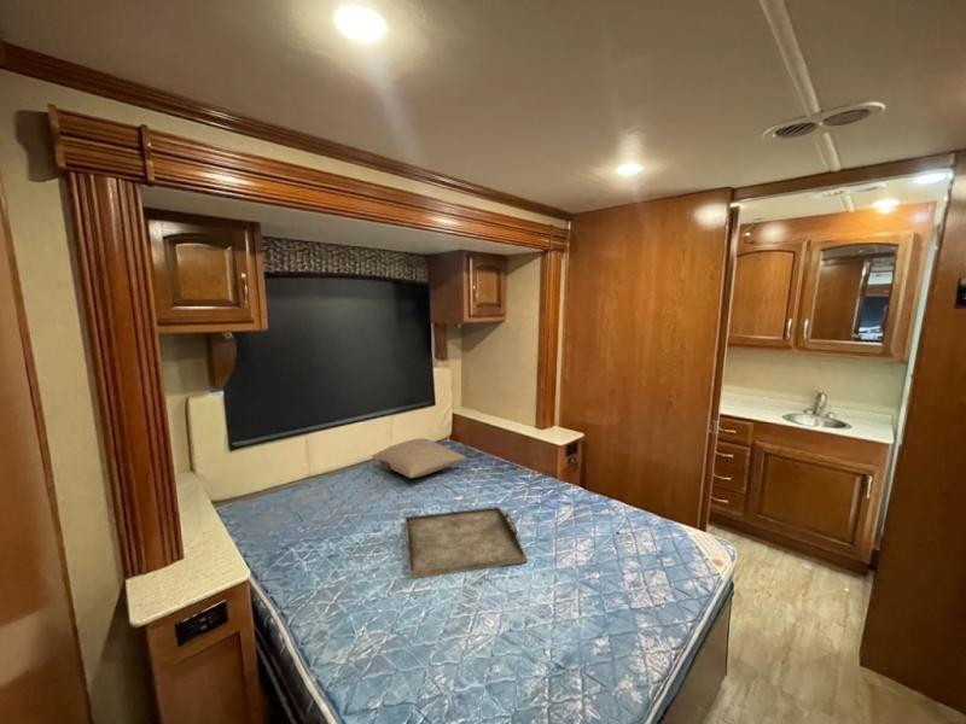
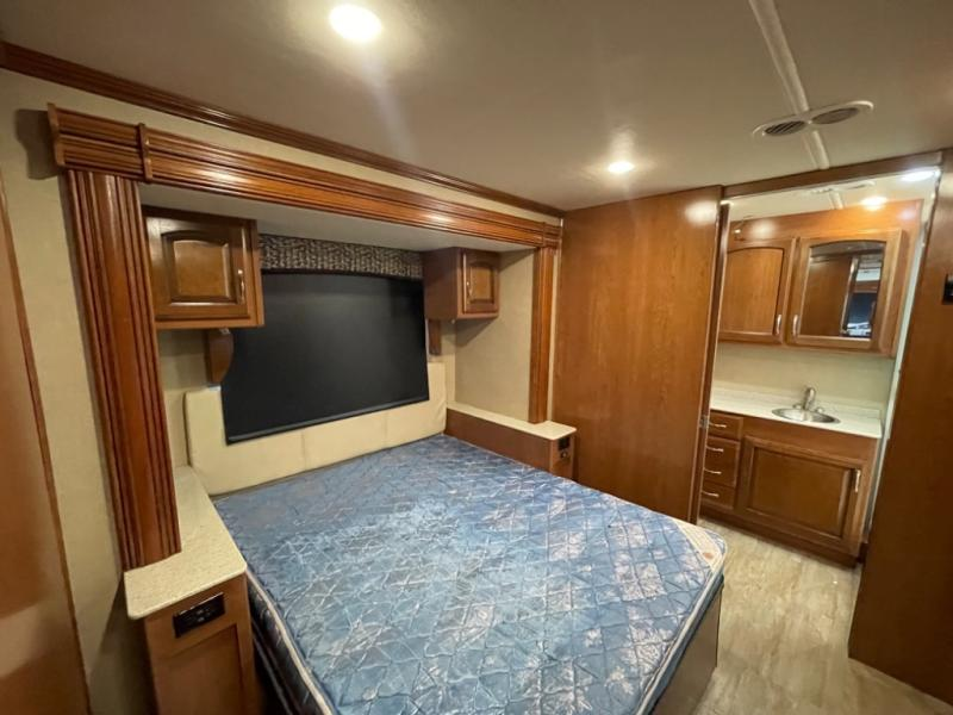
- serving tray (460, 532)
- pillow (419, 457)
